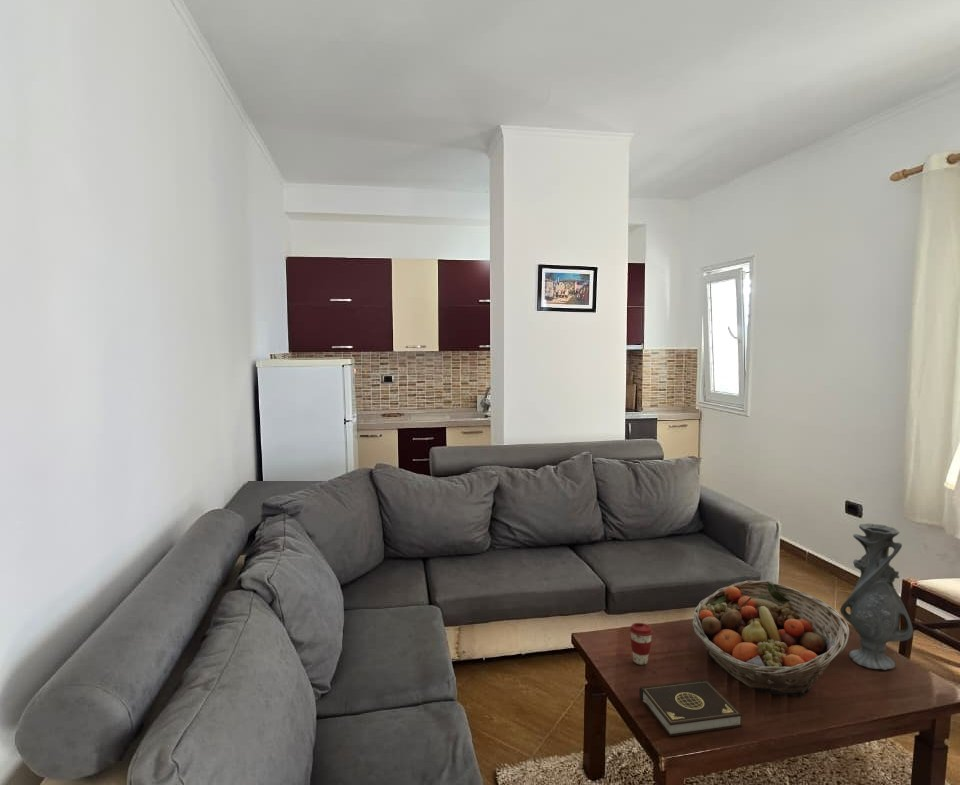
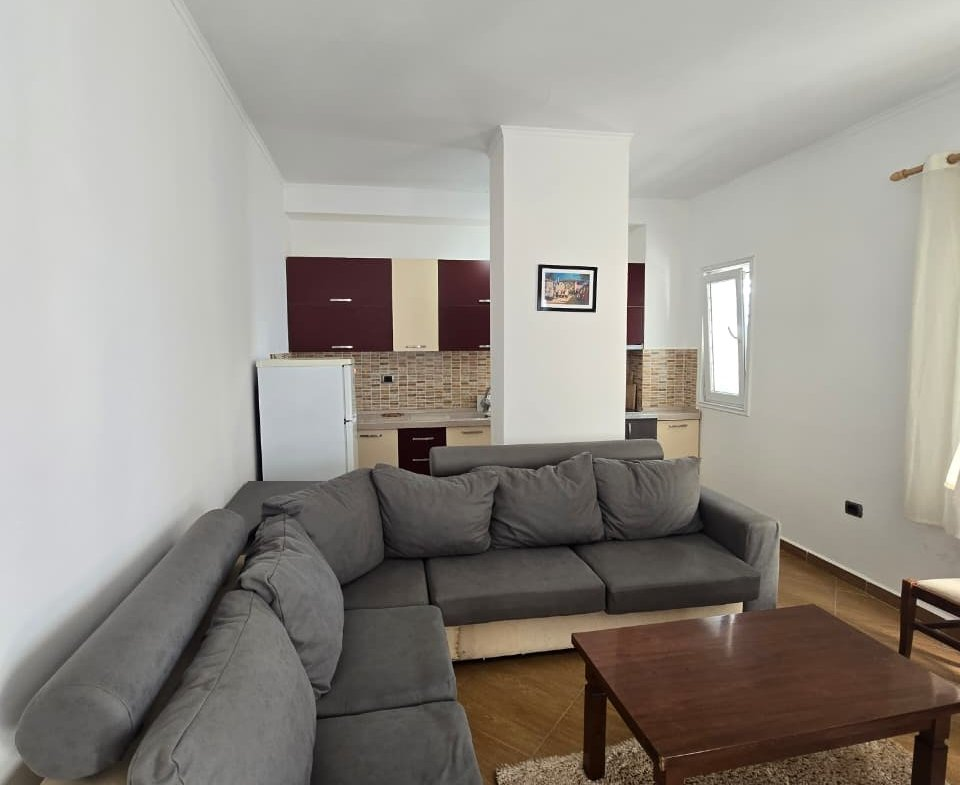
- vase (876, 594)
- fruit basket (764, 633)
- coffee cup (640, 643)
- book (688, 705)
